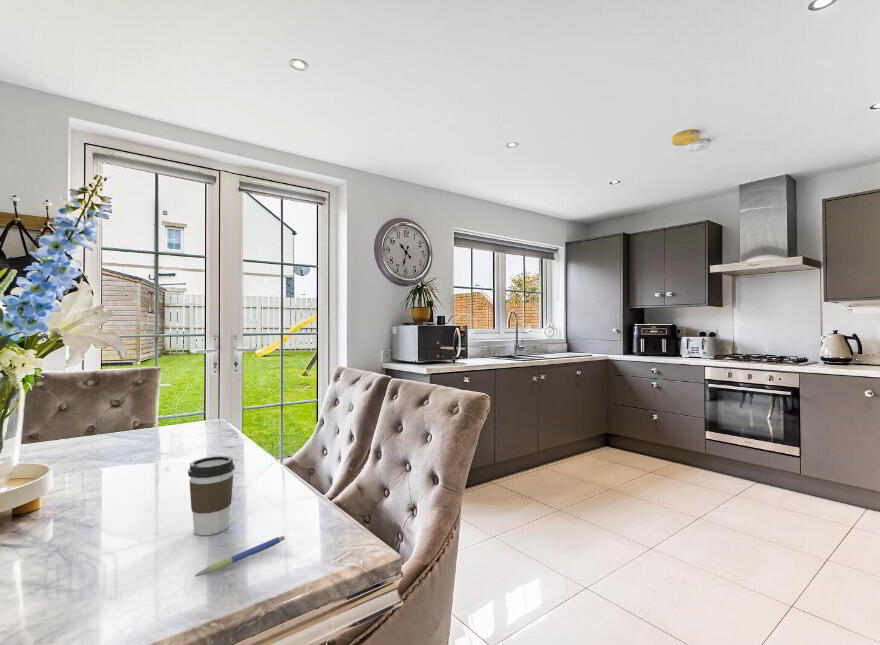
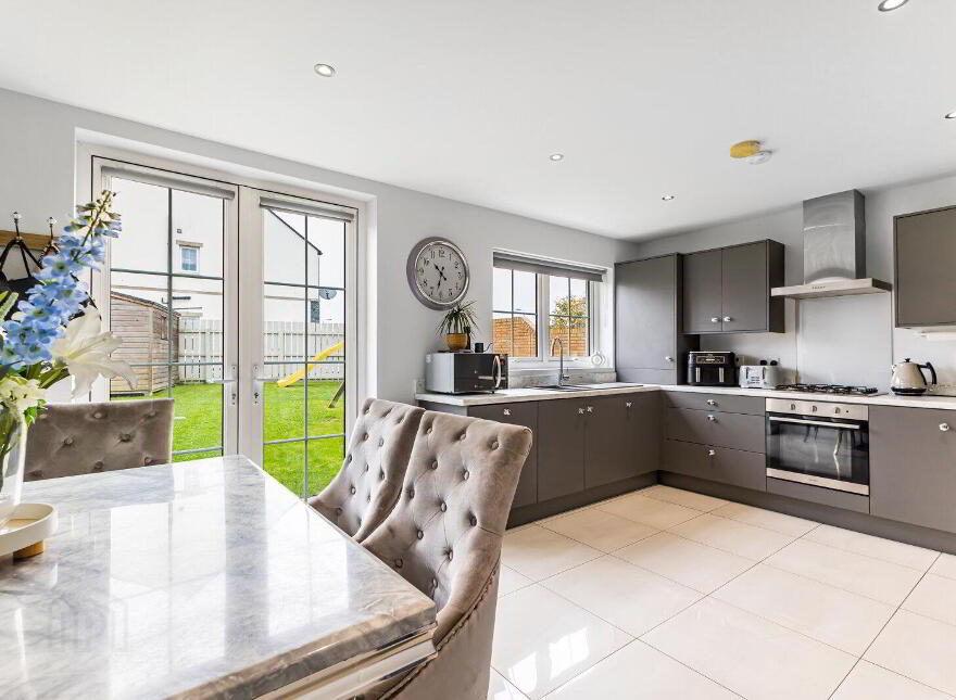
- coffee cup (211, 494)
- pen (242, 555)
